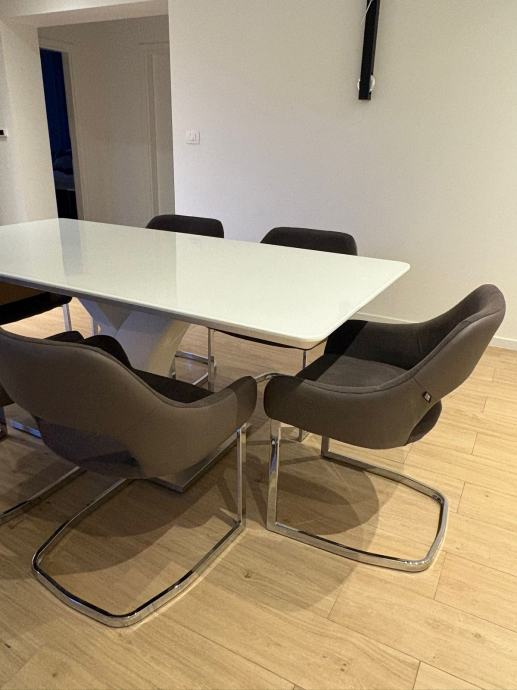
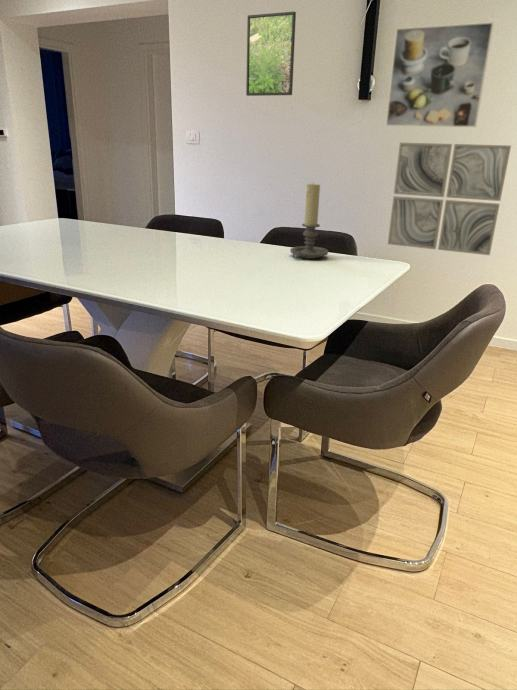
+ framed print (270, 55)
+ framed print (436, 77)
+ candle holder (308, 220)
+ wall art (443, 196)
